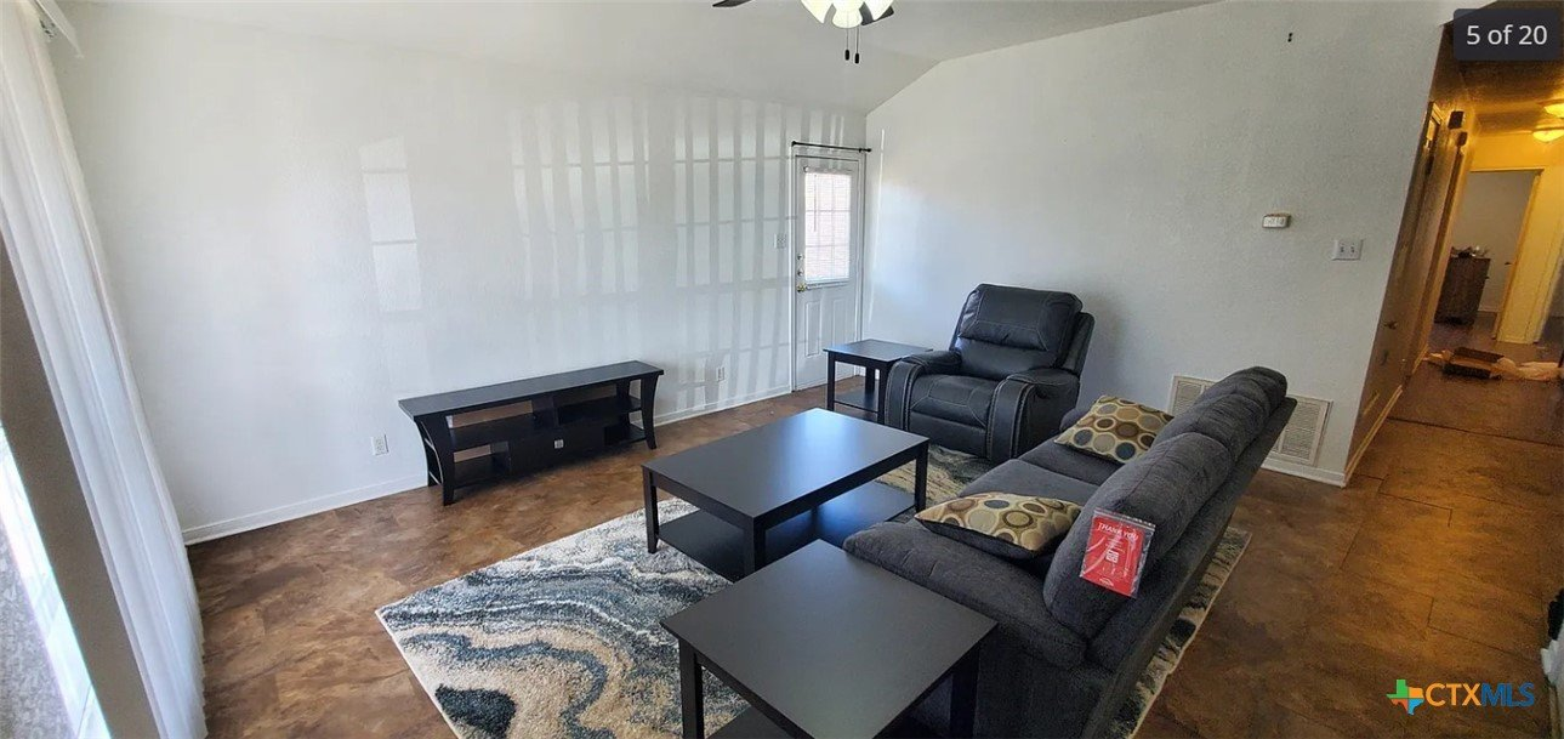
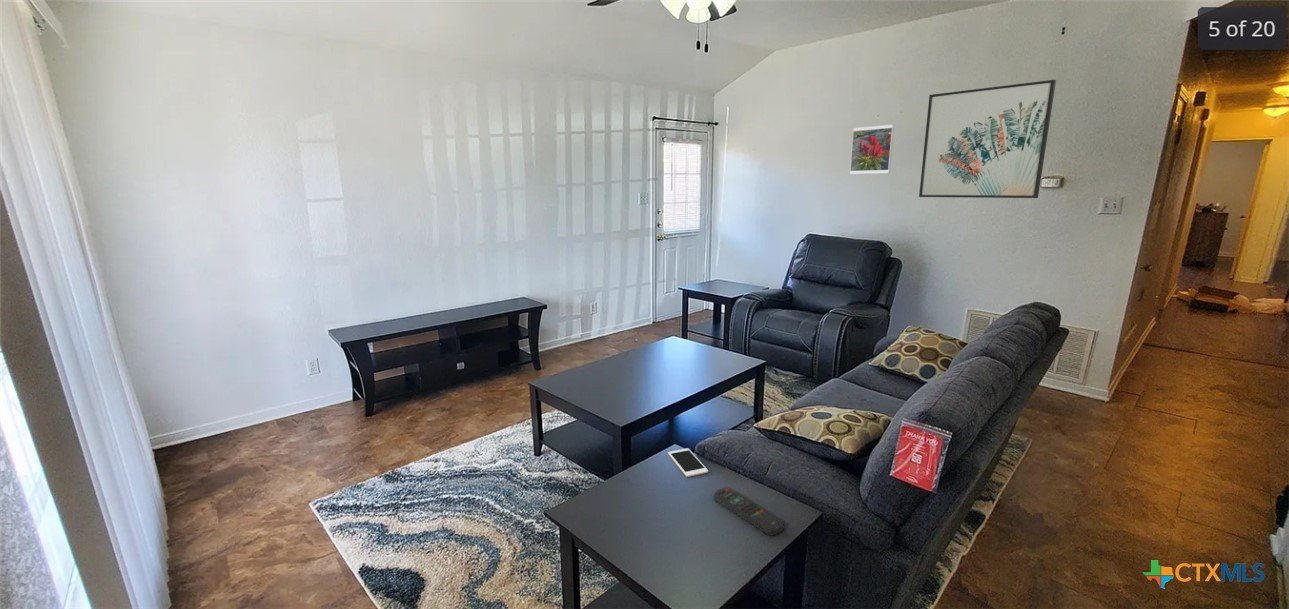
+ cell phone (687, 461)
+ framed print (871, 150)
+ wall art (981, 144)
+ remote control (747, 509)
